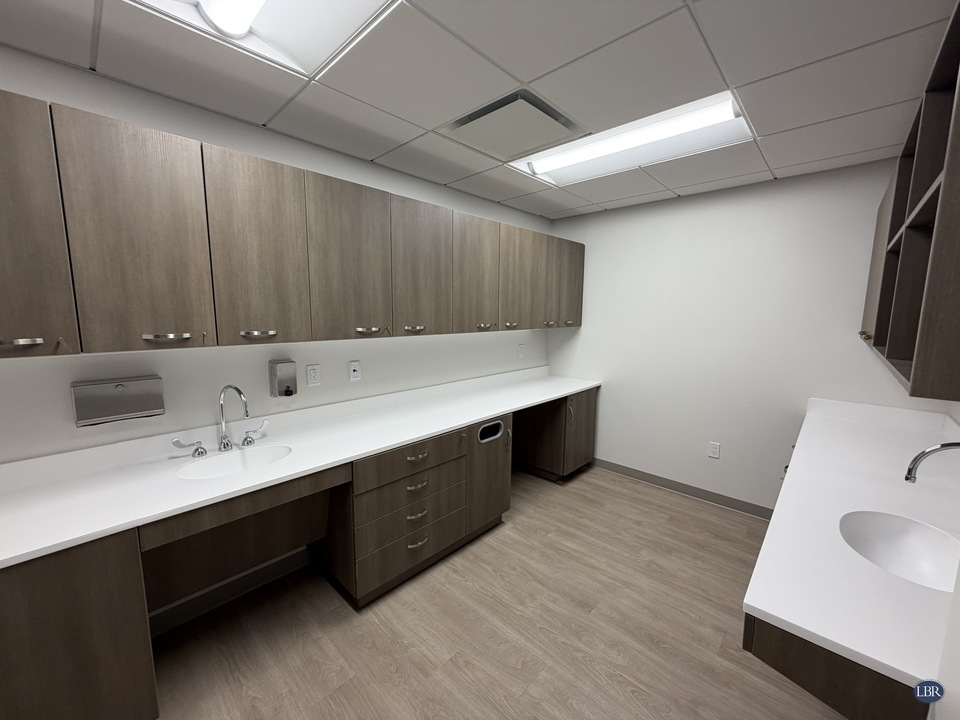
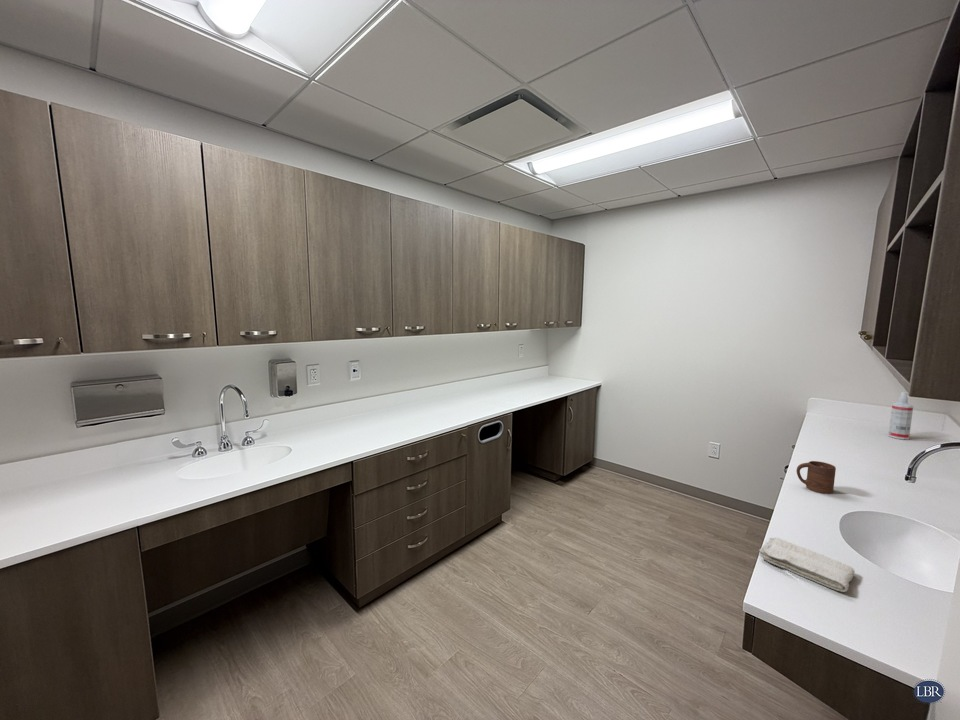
+ washcloth (805, 561)
+ spray bottle (901, 415)
+ cup (816, 477)
